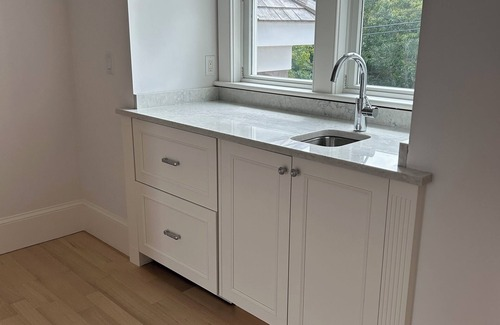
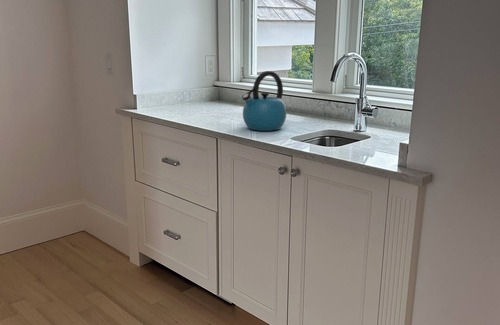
+ kettle (262, 100)
